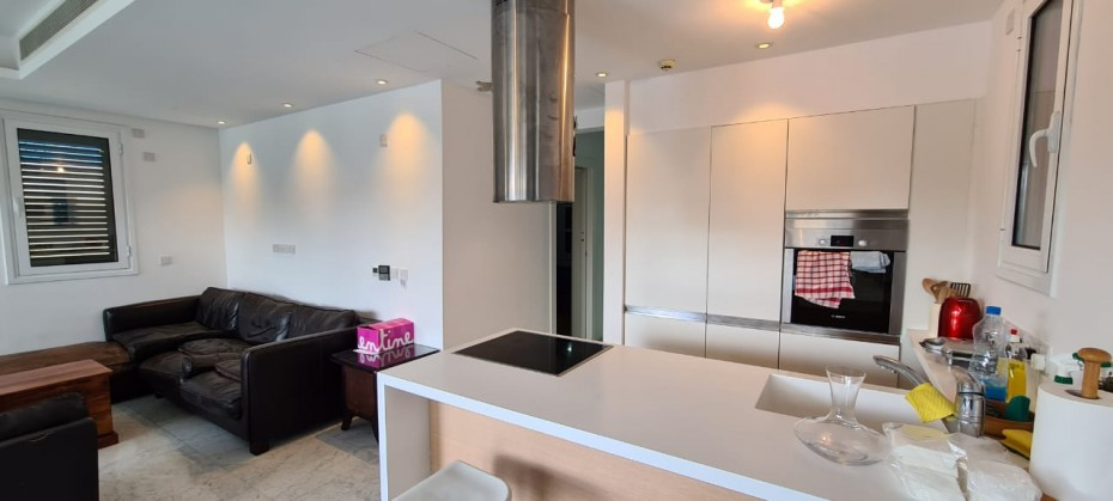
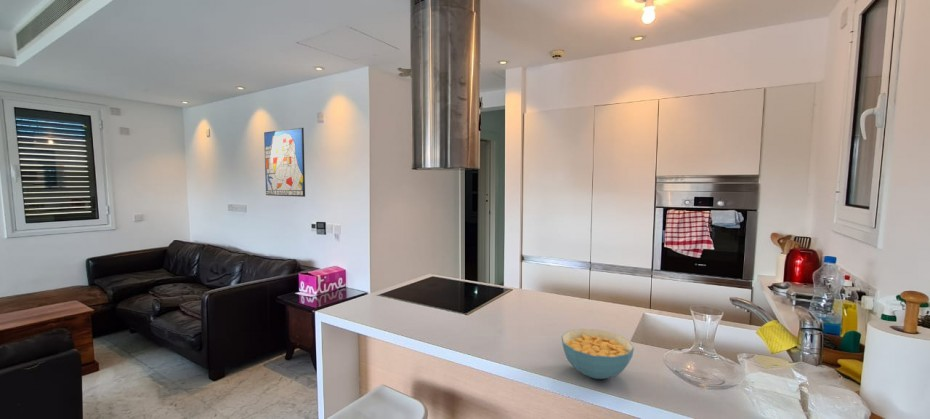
+ wall art (283, 163)
+ cereal bowl (595, 357)
